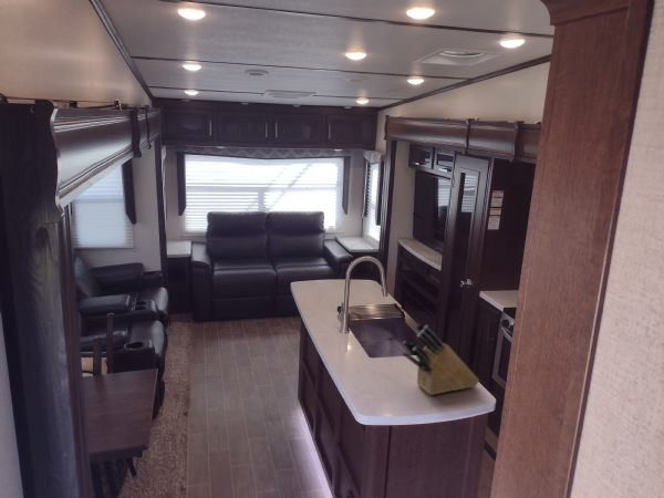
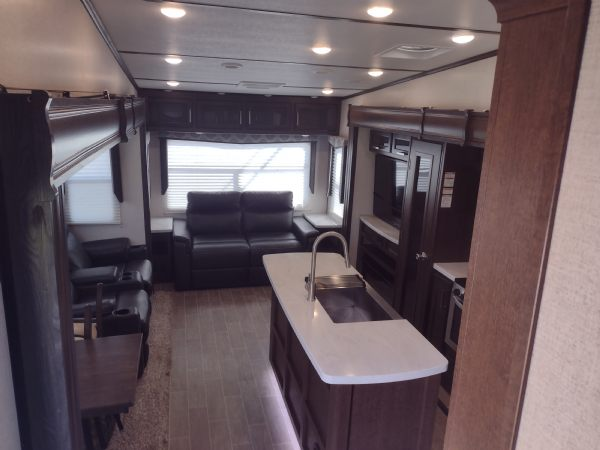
- knife block (442, 354)
